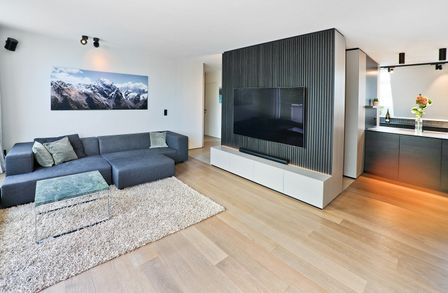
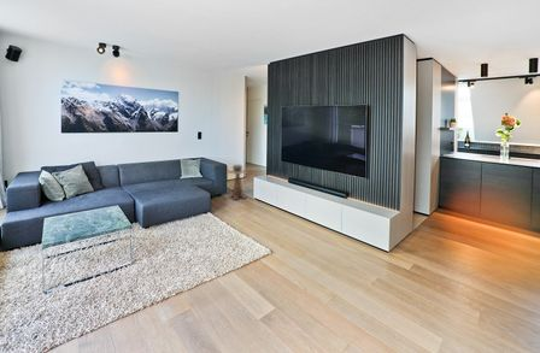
+ side table (237, 181)
